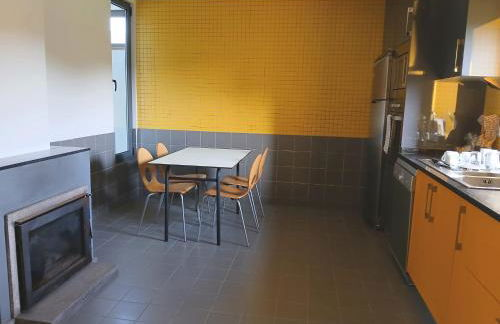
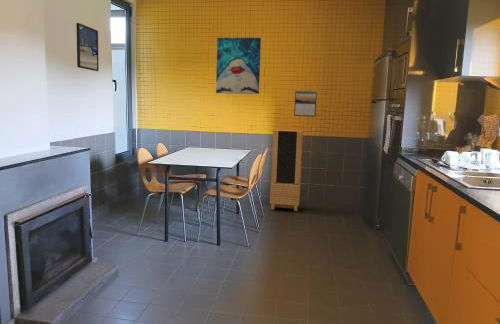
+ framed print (88, 48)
+ wall art (238, 66)
+ calendar (305, 103)
+ storage cabinet (286, 169)
